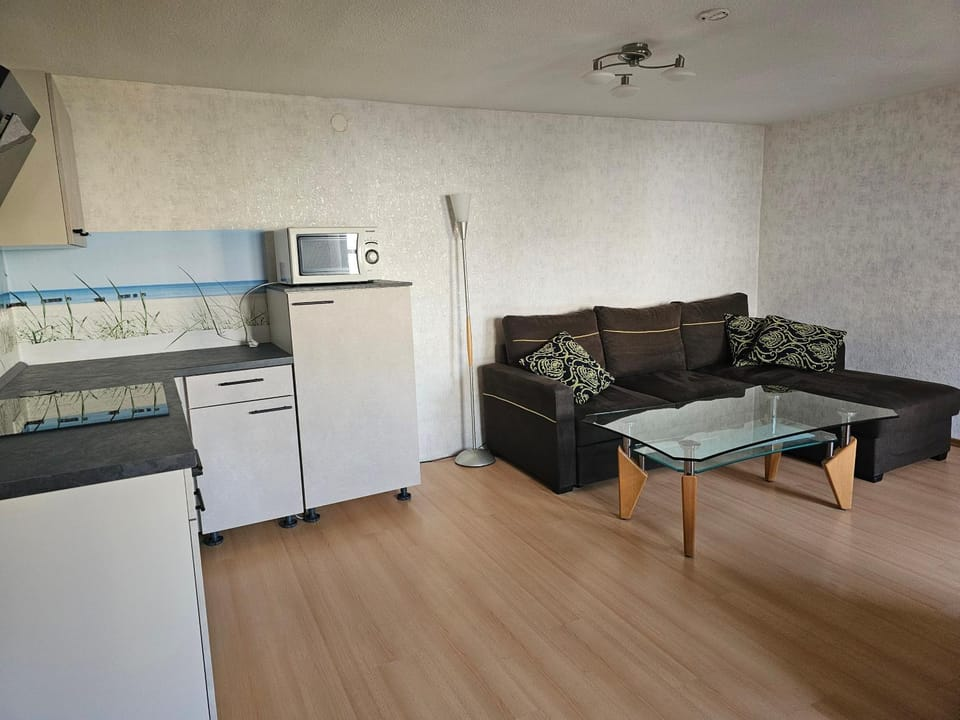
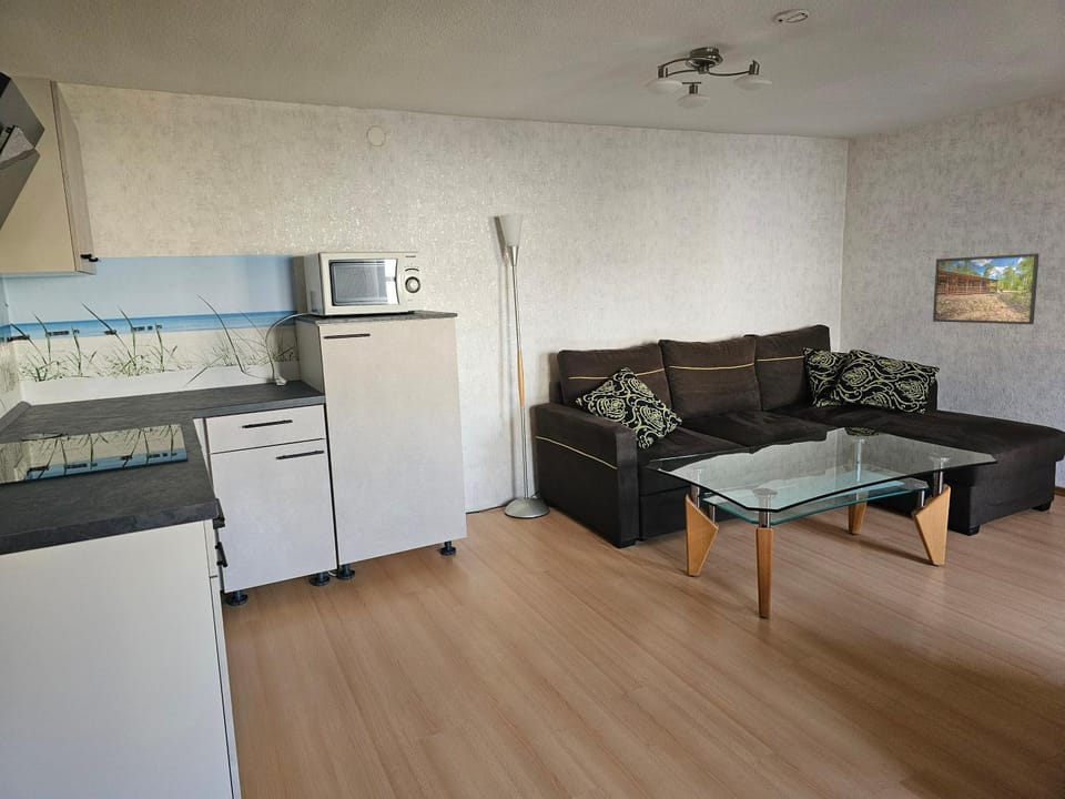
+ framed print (982, 290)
